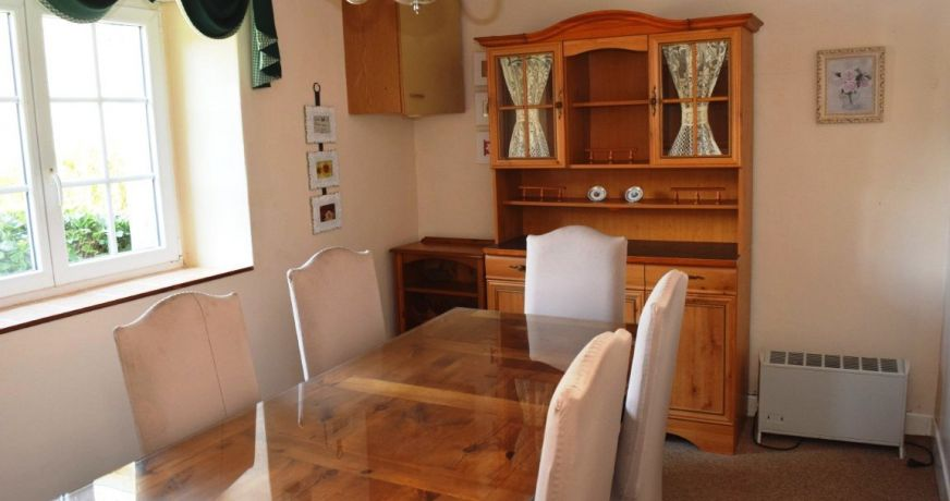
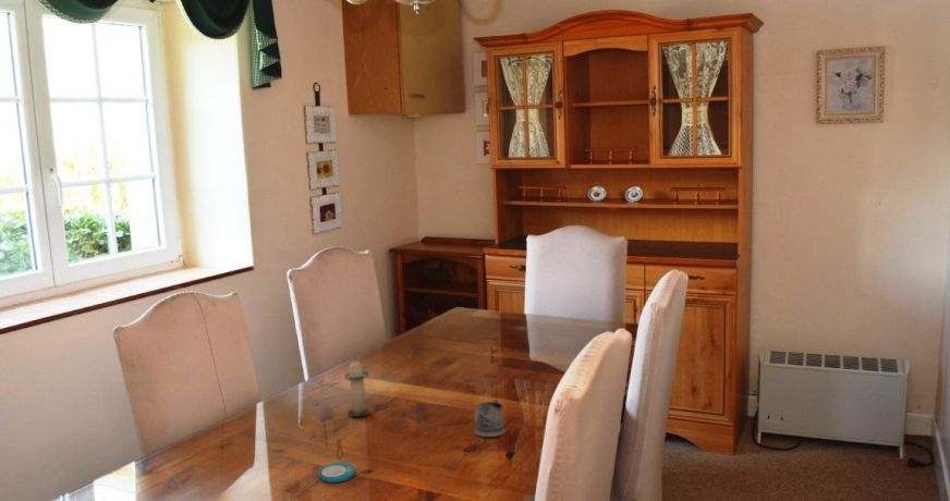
+ candle (356, 386)
+ tea glass holder (490, 414)
+ plate (334, 468)
